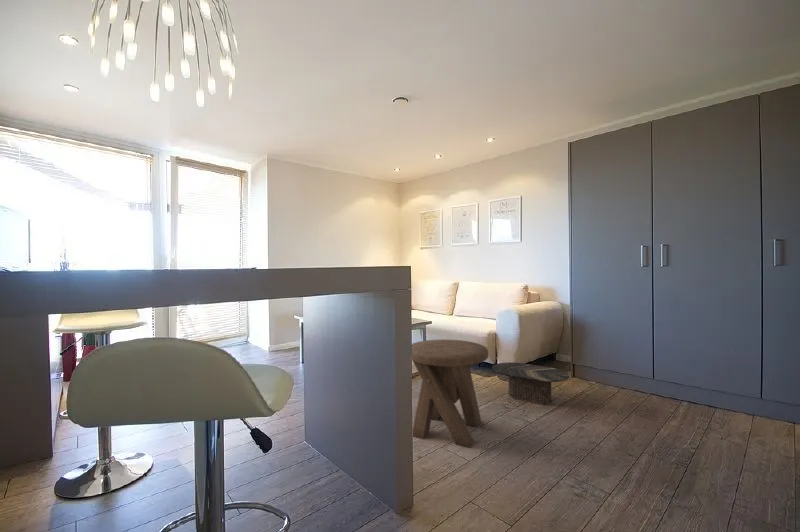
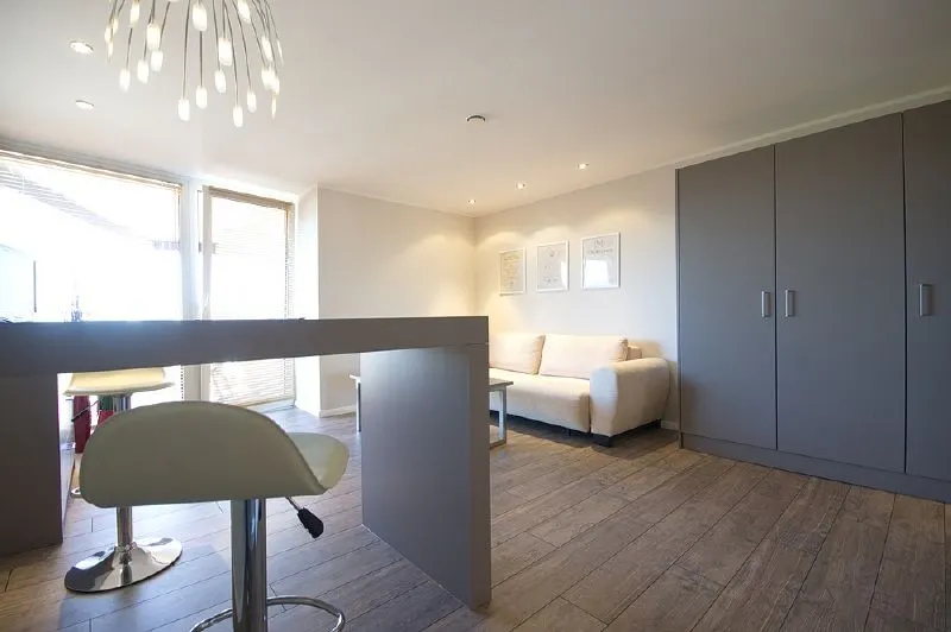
- music stool (446, 388)
- side table (529, 385)
